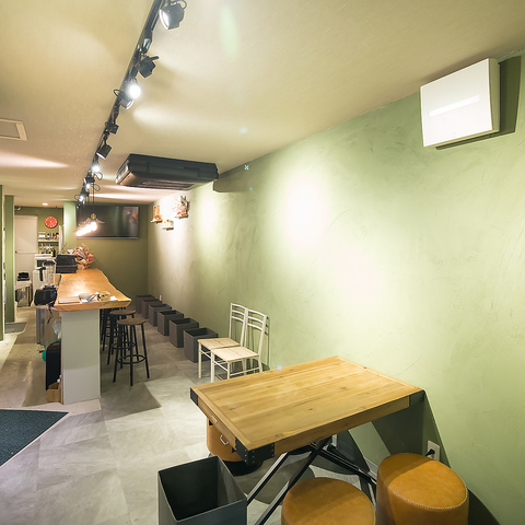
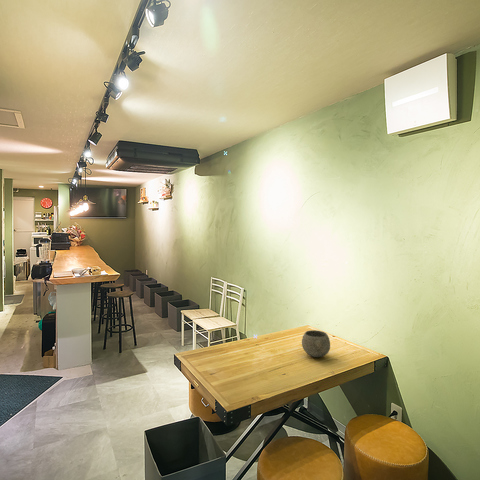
+ bowl (315, 344)
